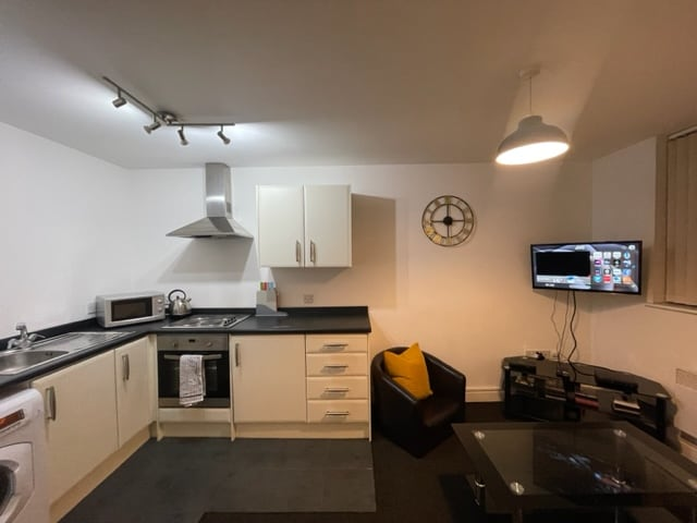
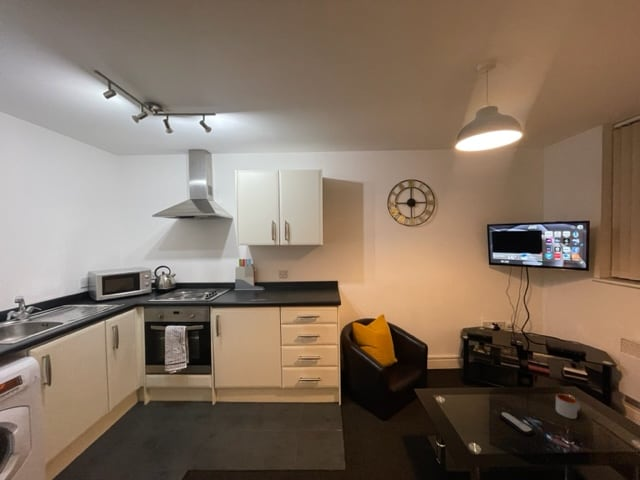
+ remote control (515, 422)
+ mug (568, 405)
